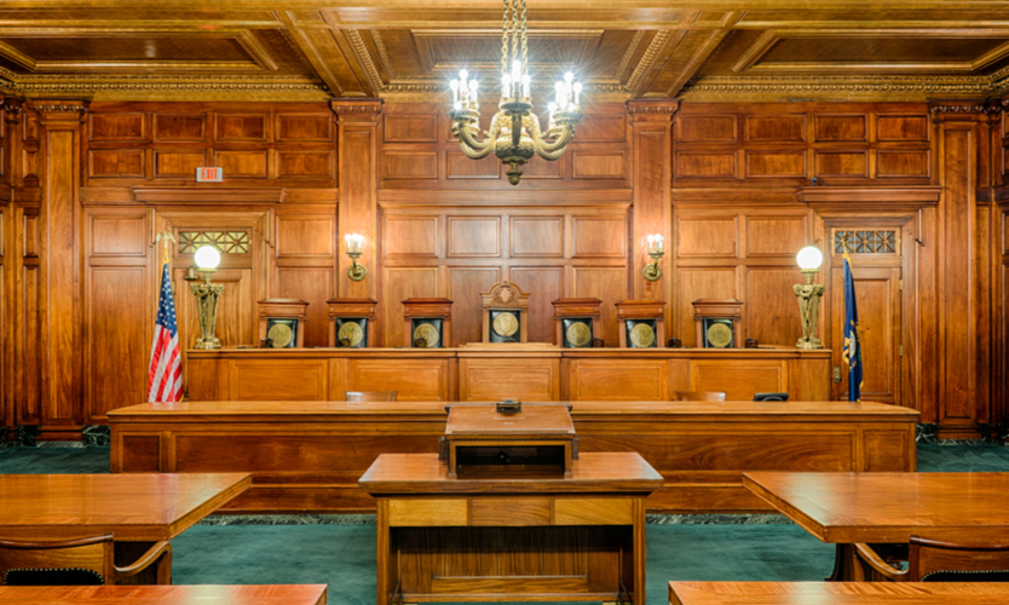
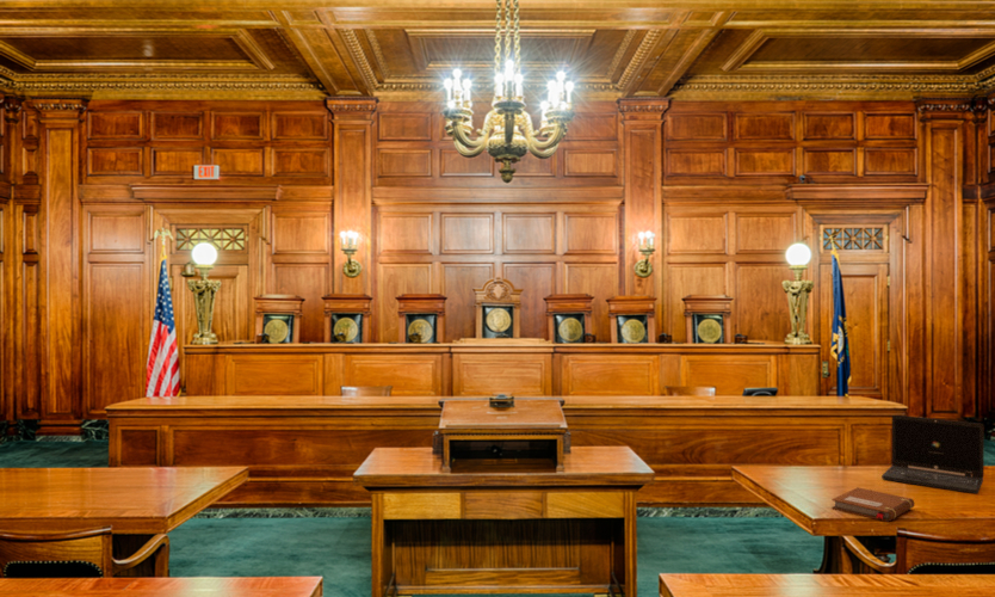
+ notebook (872, 504)
+ laptop (932, 451)
